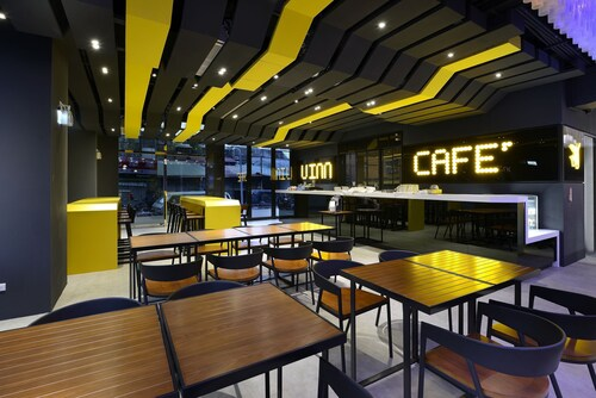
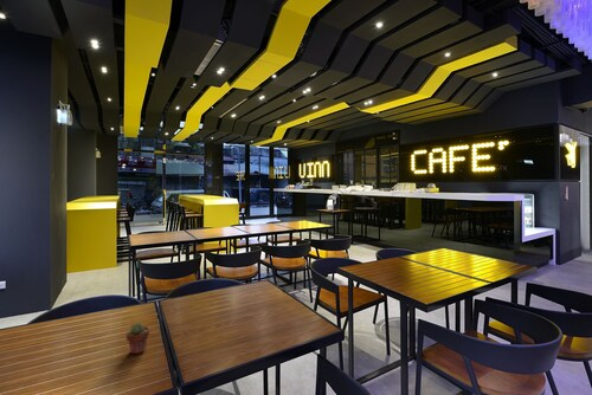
+ potted succulent (137, 336)
